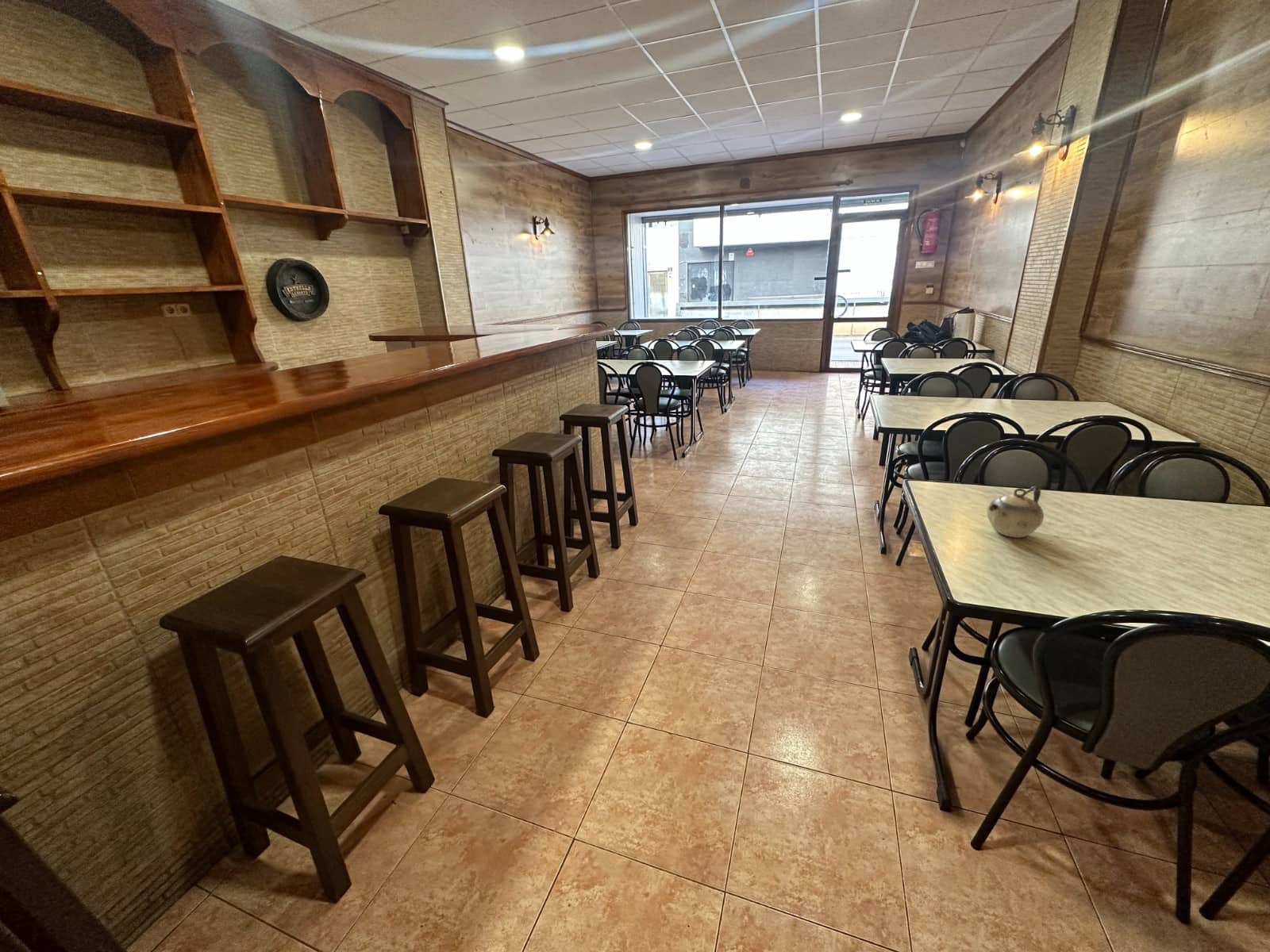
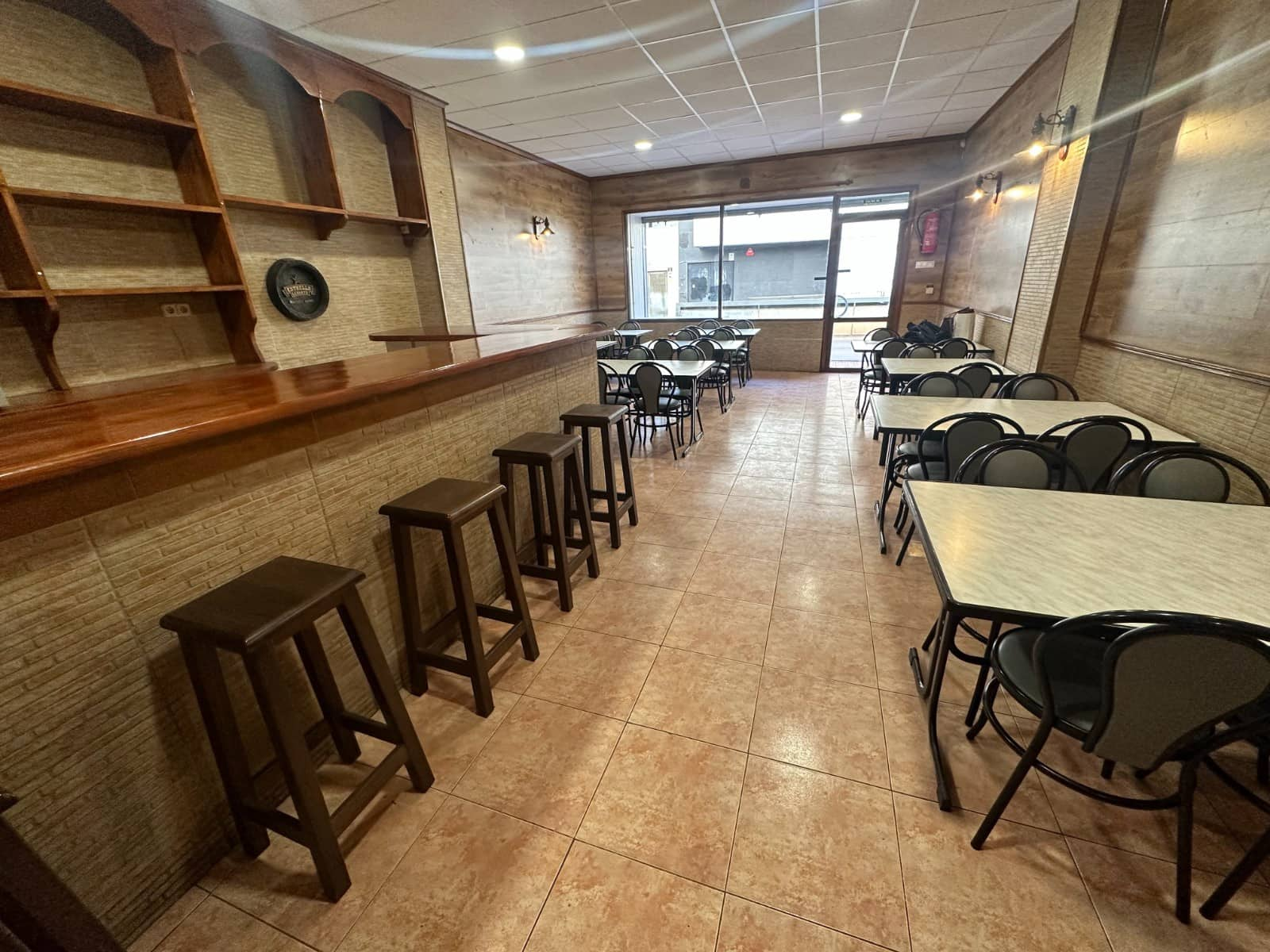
- teapot (1013, 511)
